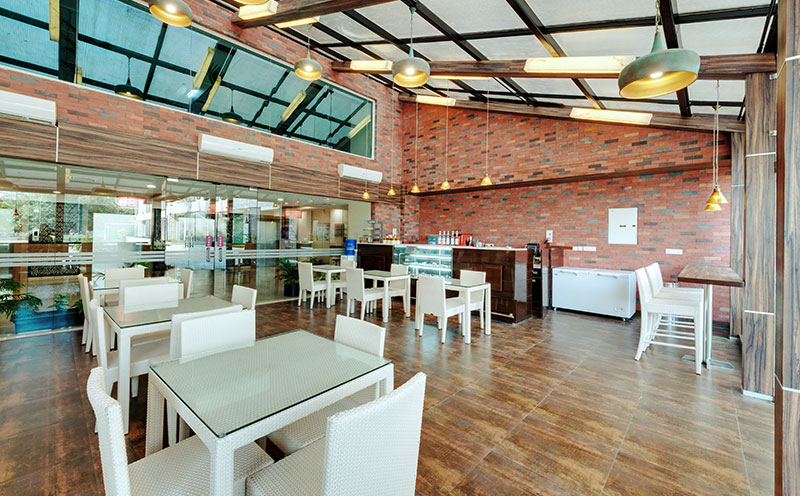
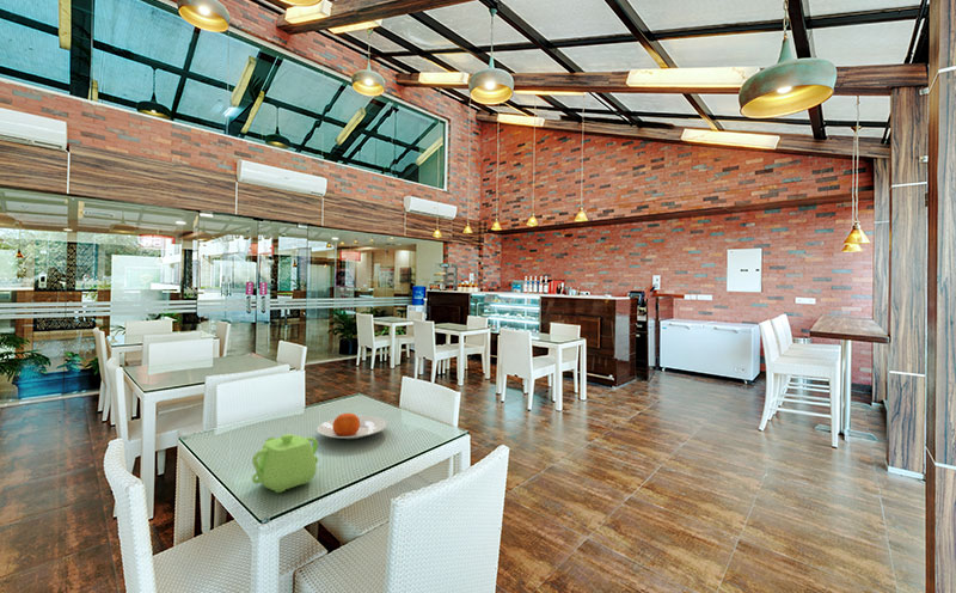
+ plate (353, 423)
+ teapot (282, 456)
